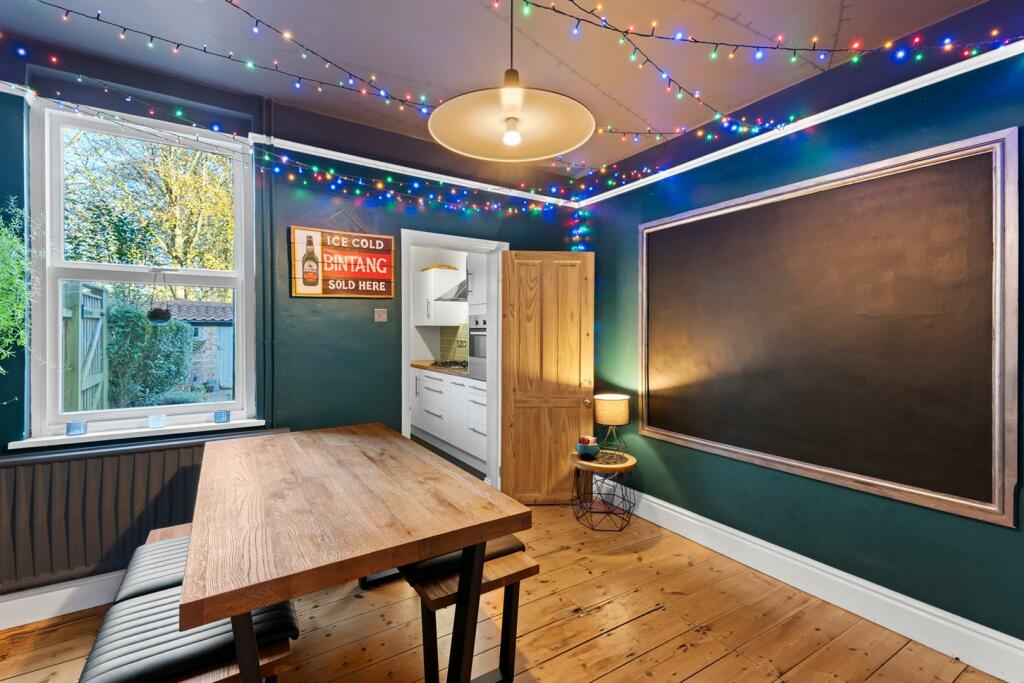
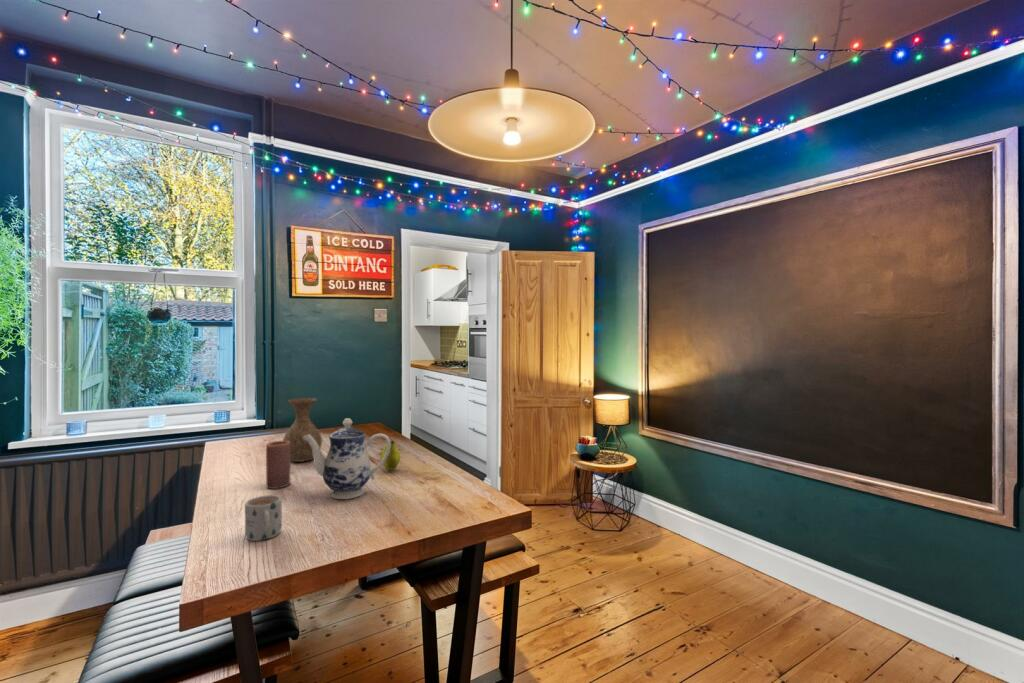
+ vase (302, 429)
+ candle (278, 464)
+ fruit (390, 454)
+ teapot (347, 456)
+ mug (264, 519)
